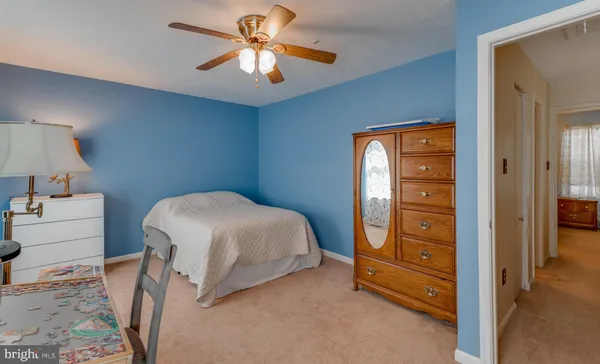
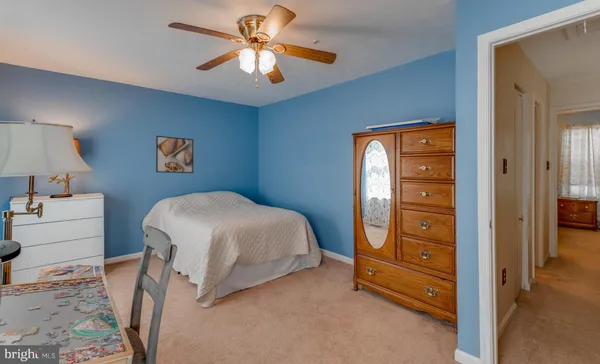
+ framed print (175, 155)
